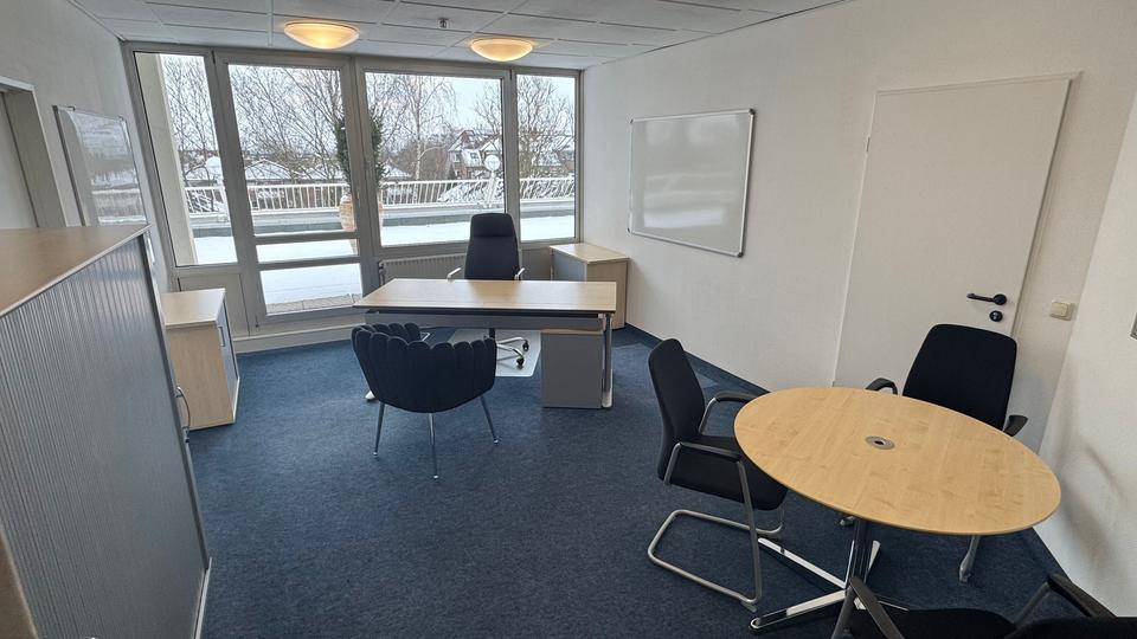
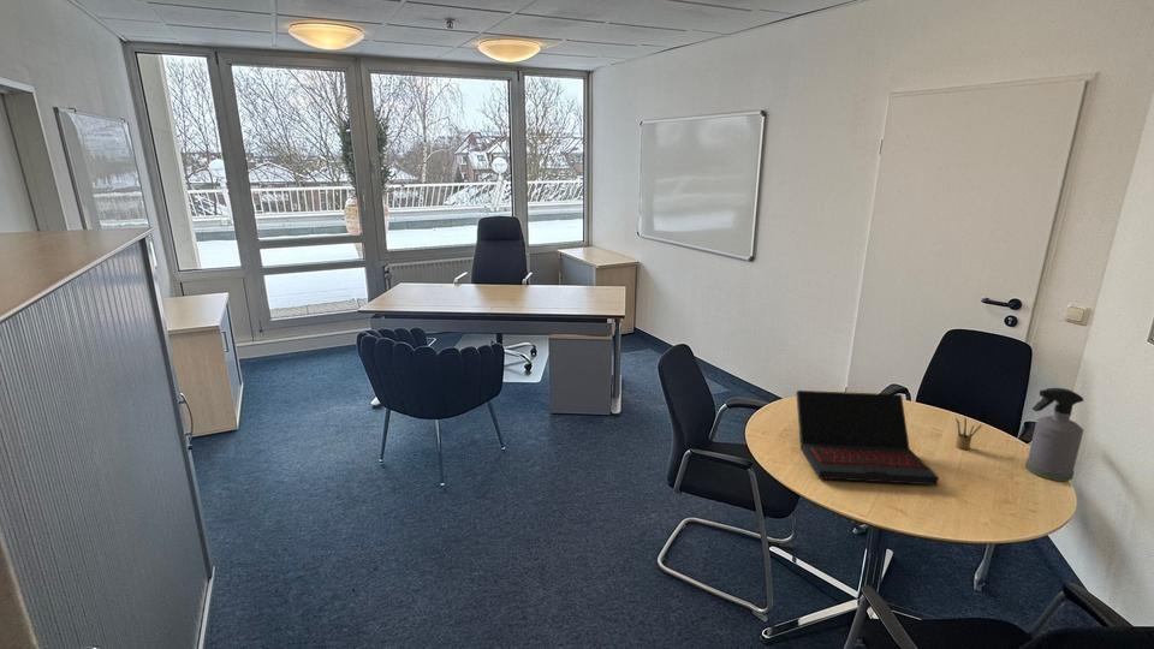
+ spray bottle (1054, 430)
+ laptop (861, 433)
+ pencil box (965, 433)
